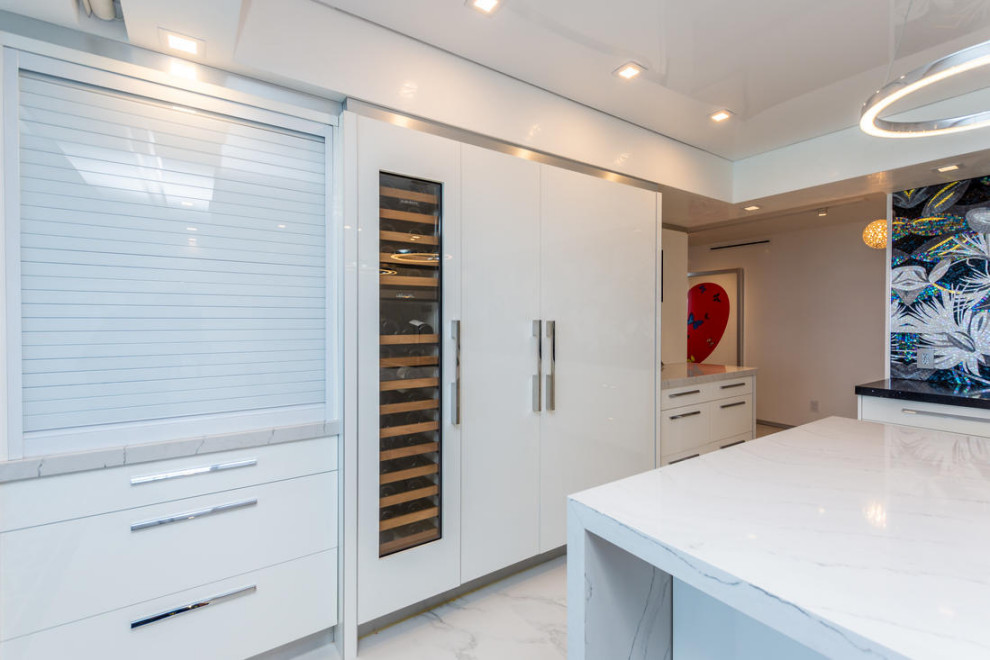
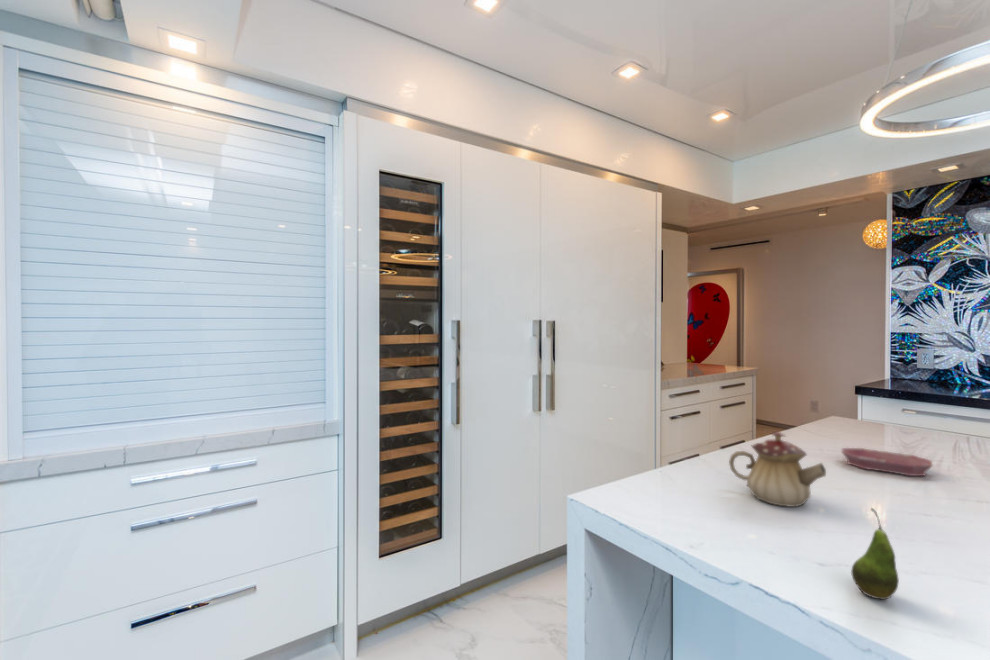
+ teapot (773, 463)
+ bowl (884, 461)
+ fruit (874, 554)
